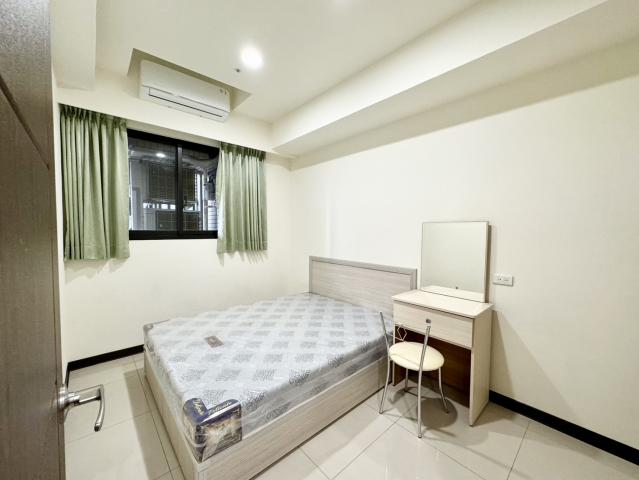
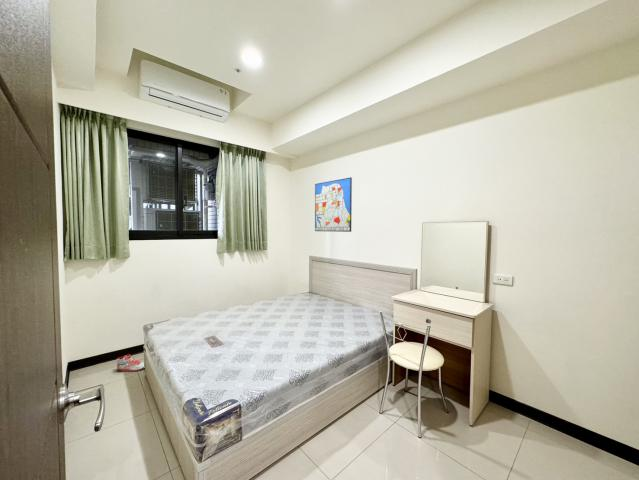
+ wall art (331, 206)
+ sneaker (132, 362)
